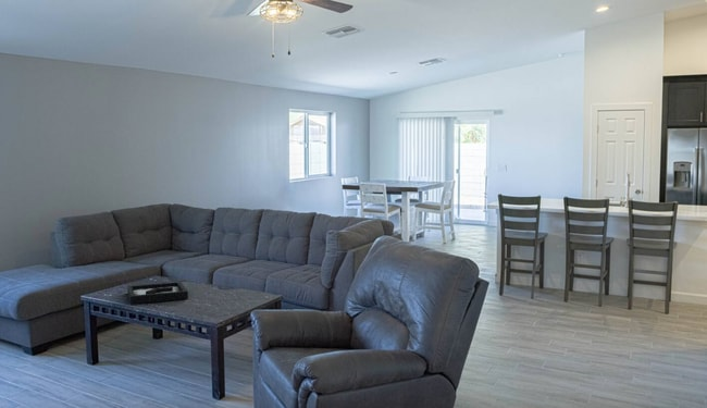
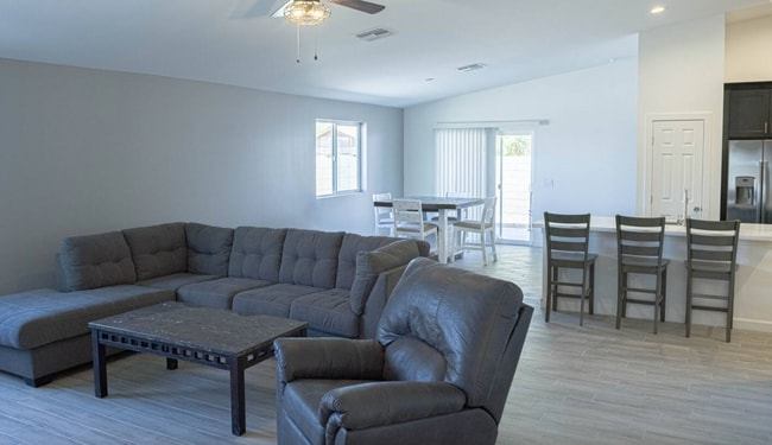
- decorative tray (157, 292)
